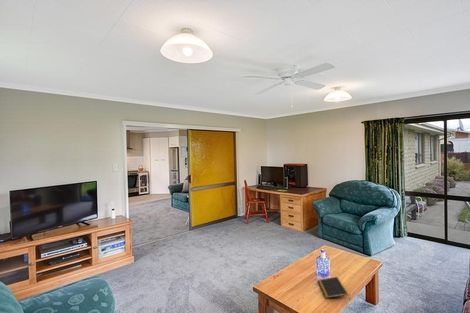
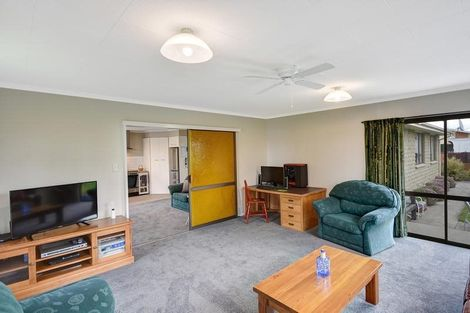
- notepad (331, 286)
